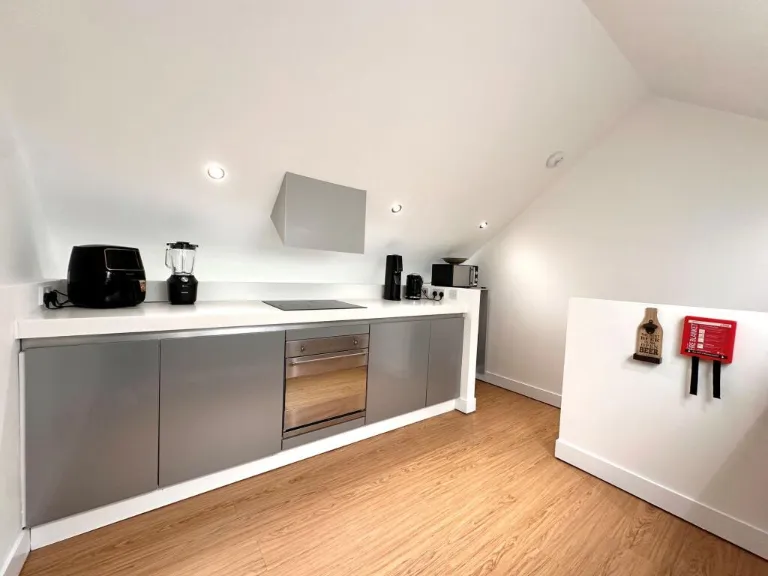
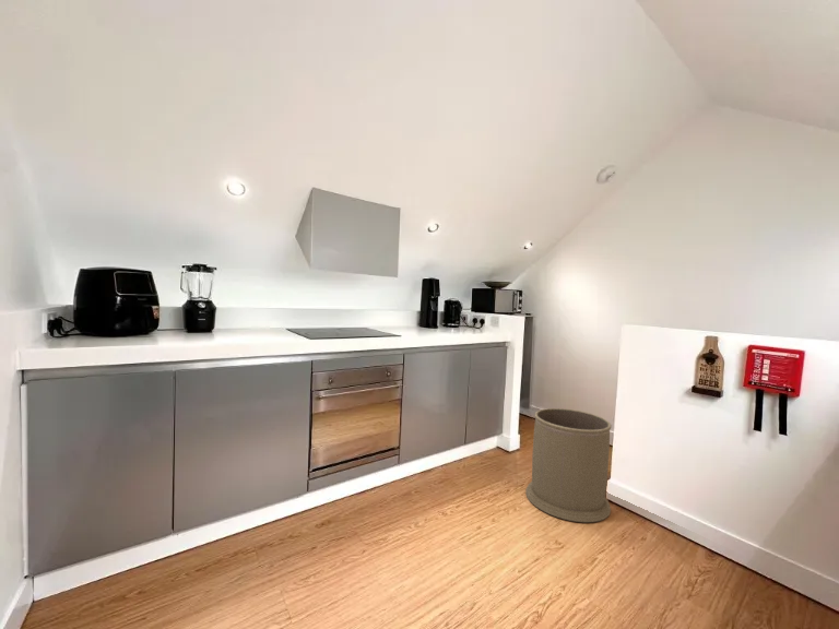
+ trash can (569, 459)
